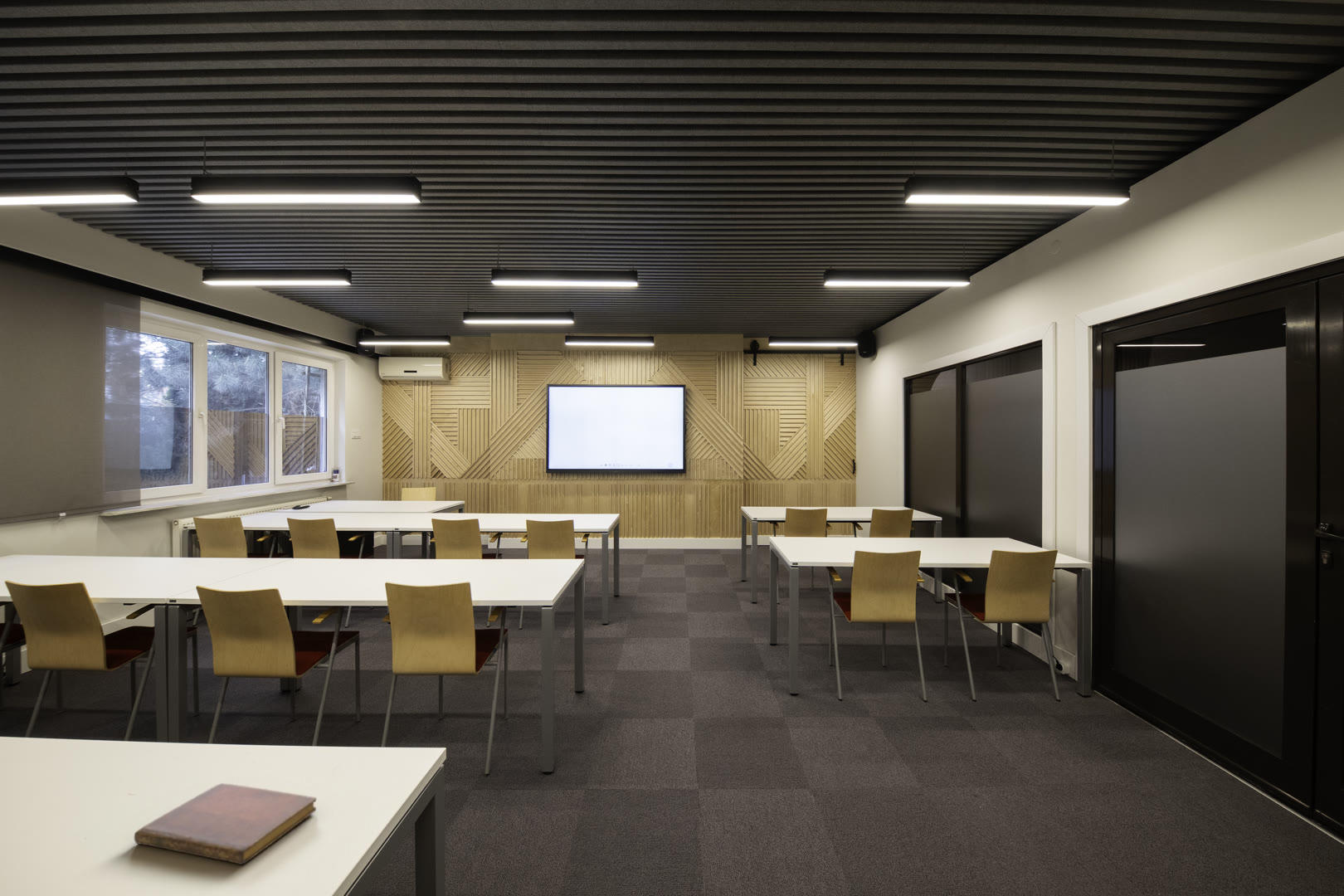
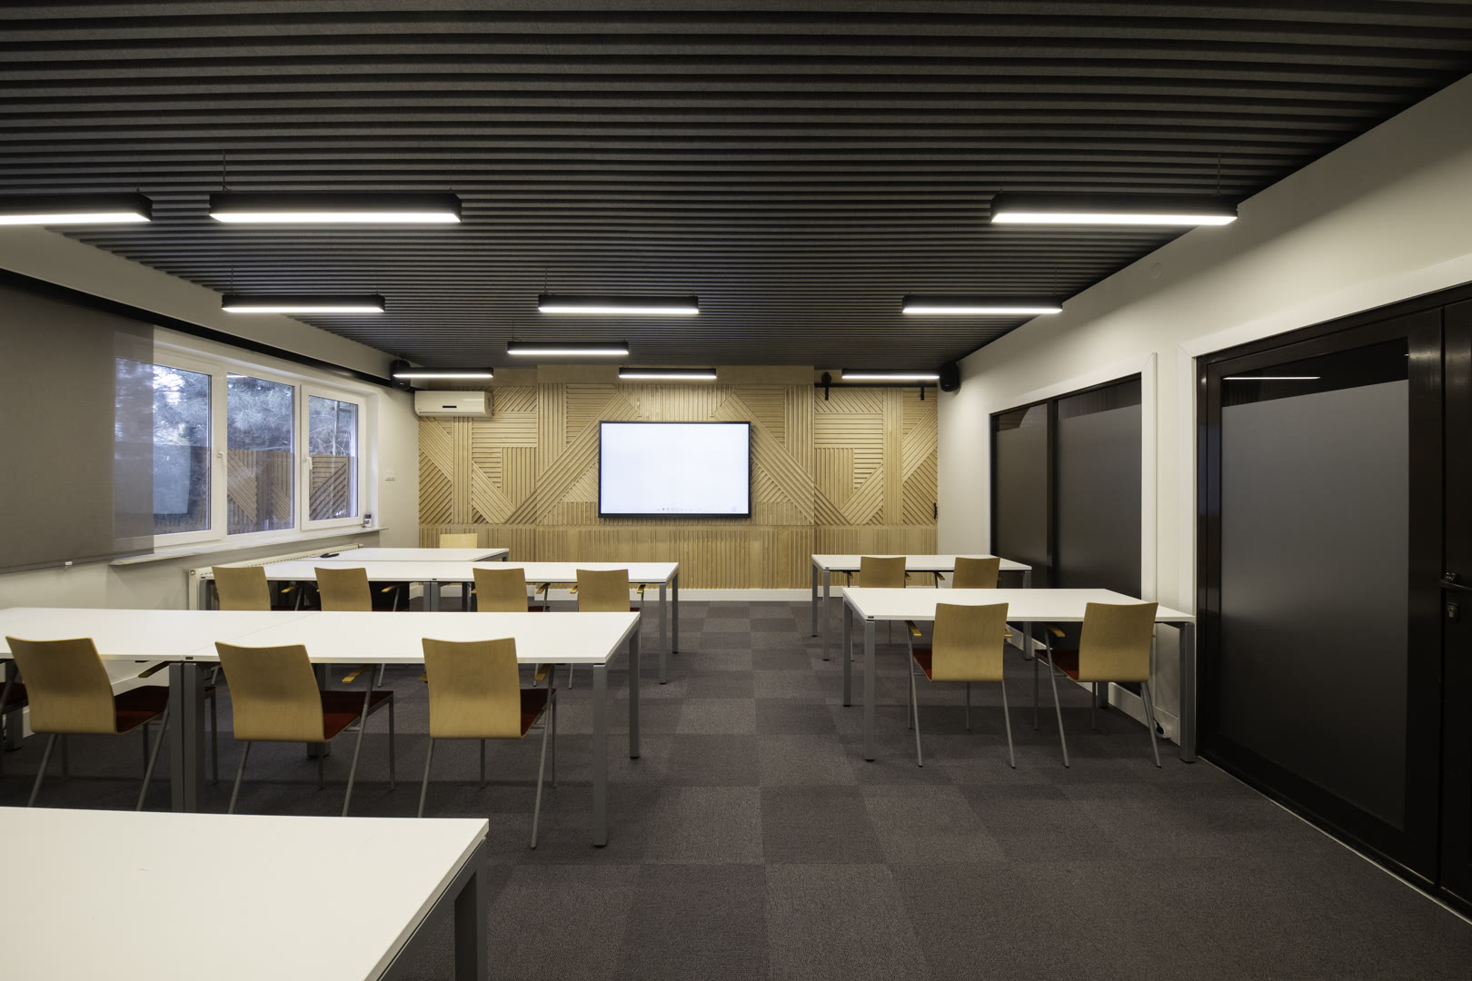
- notebook (230, 820)
